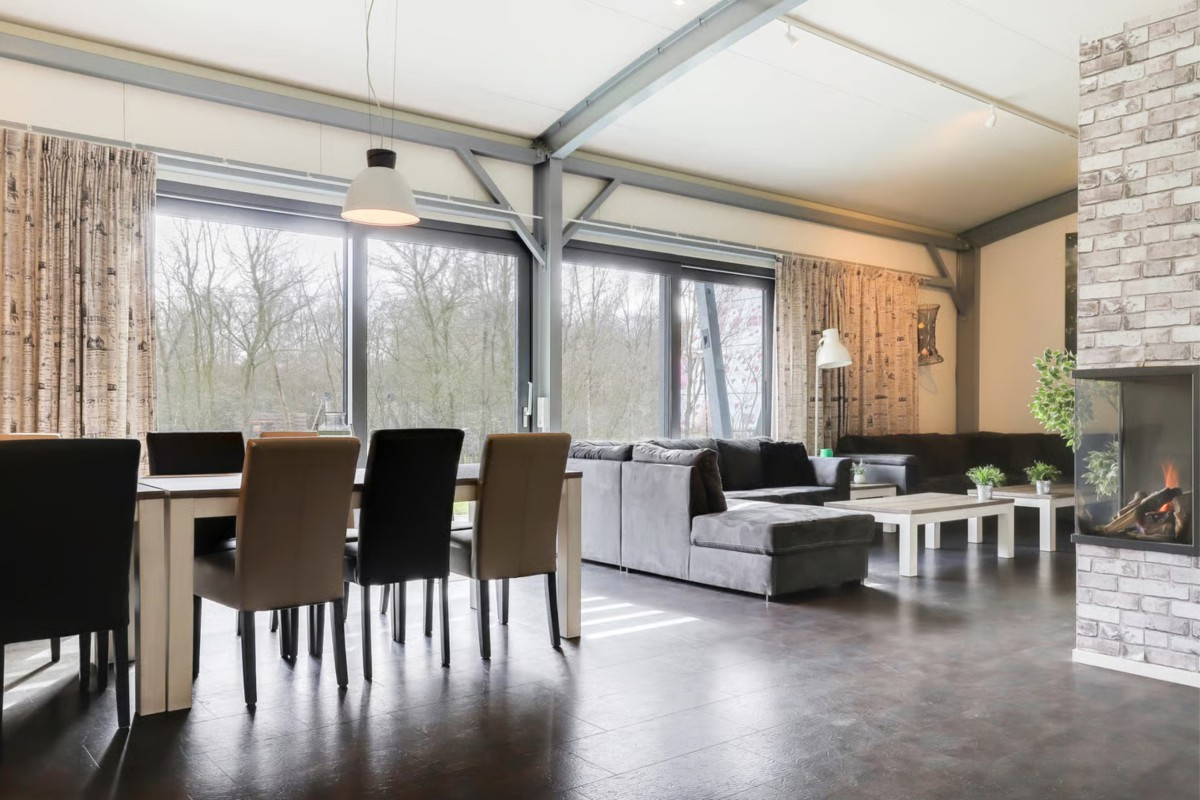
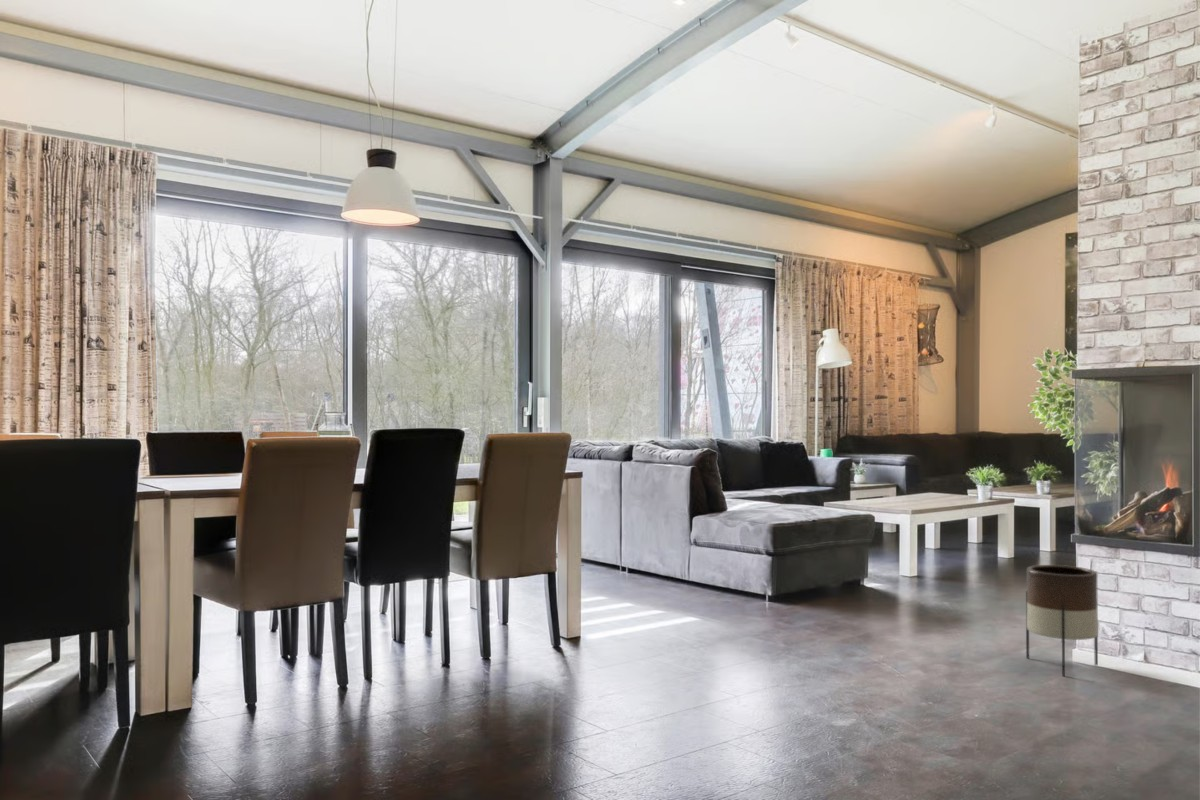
+ planter (1059, 617)
